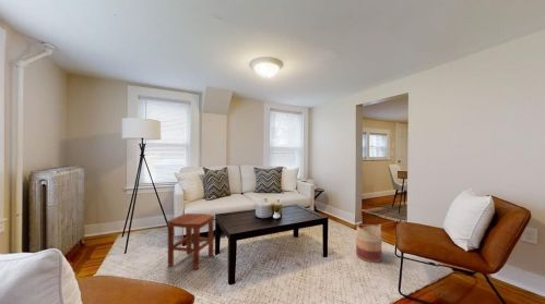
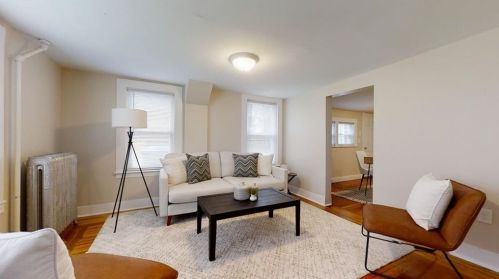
- basket (368, 240)
- stool (191, 238)
